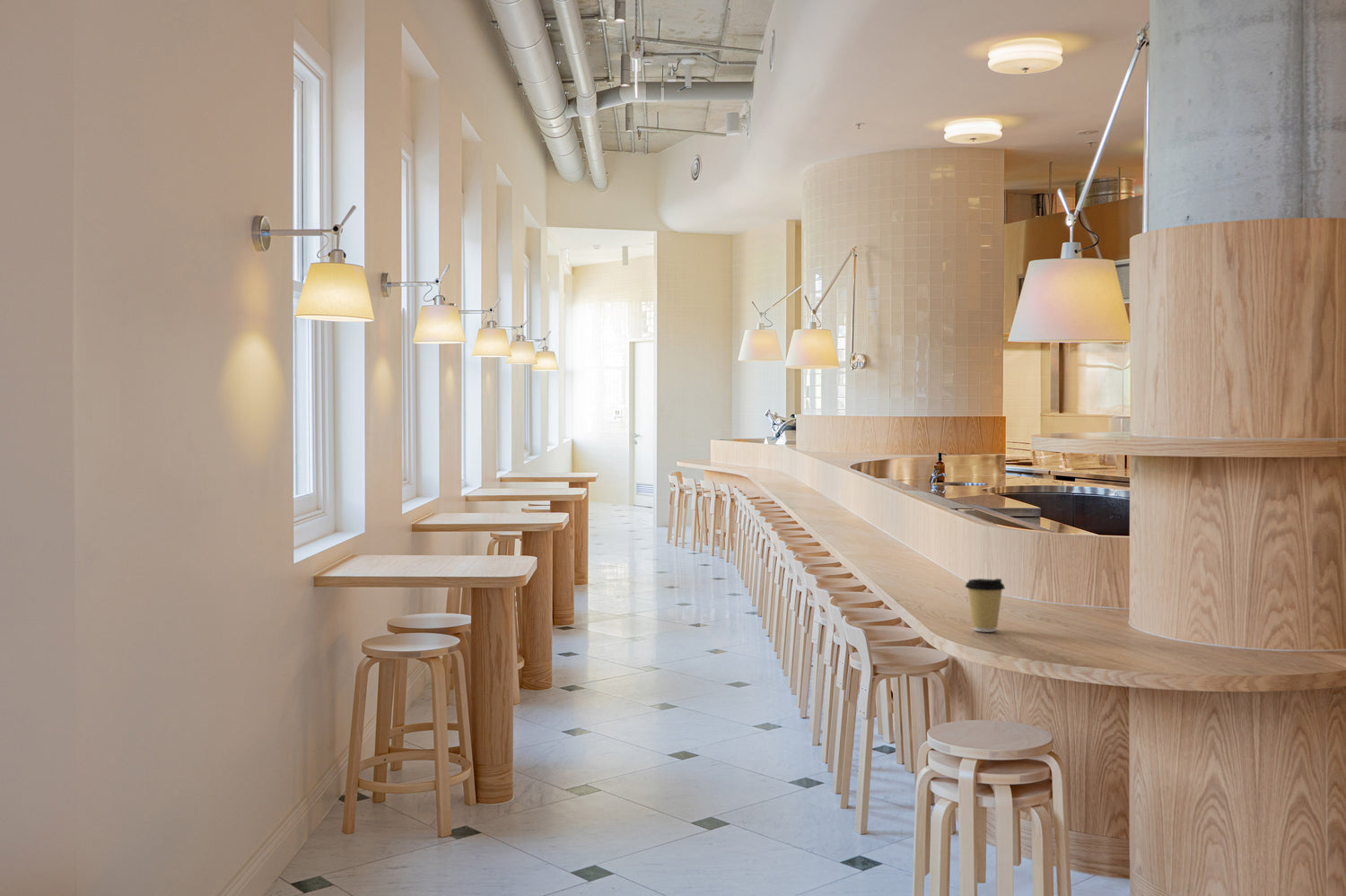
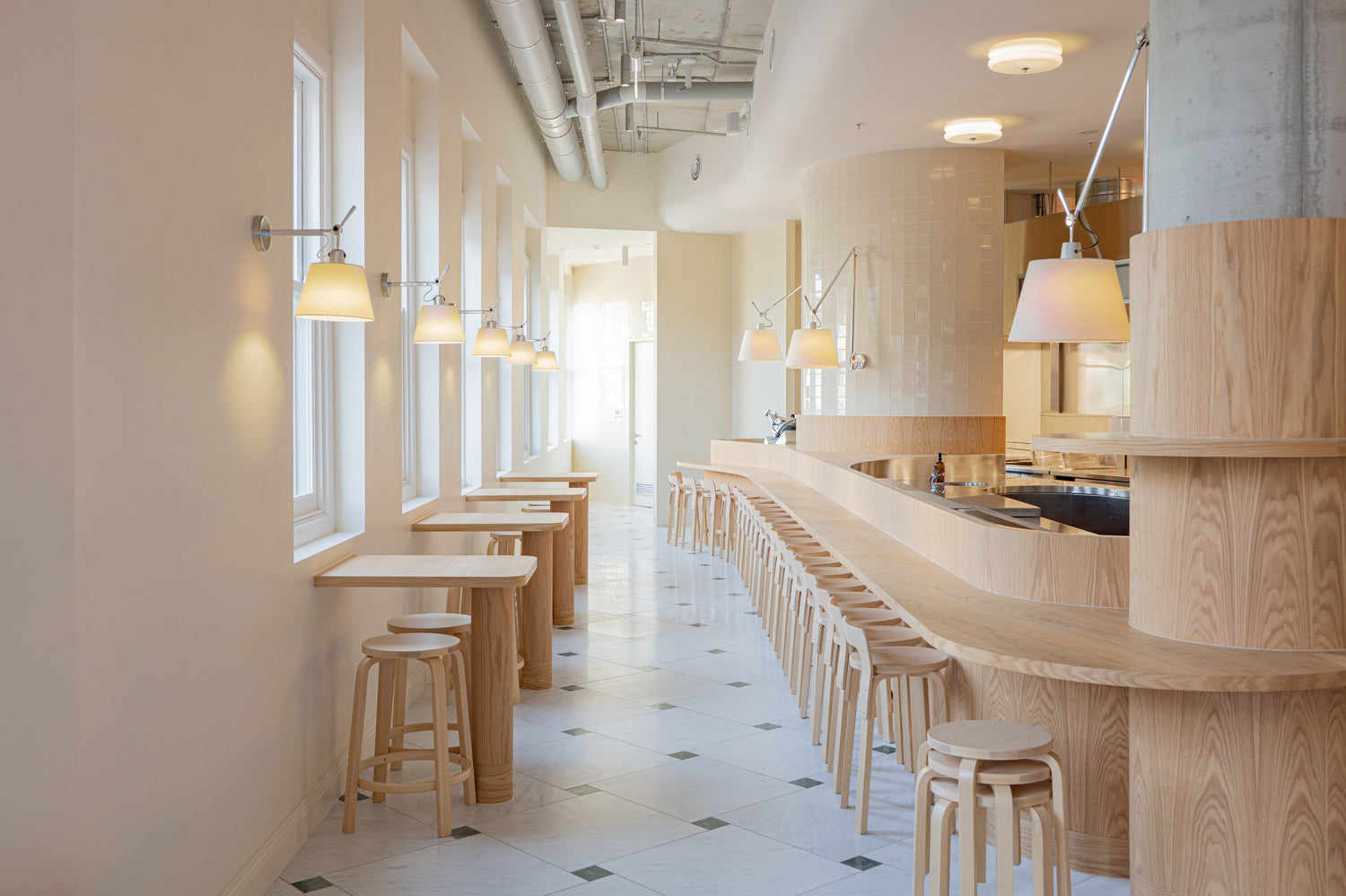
- coffee cup (984, 604)
